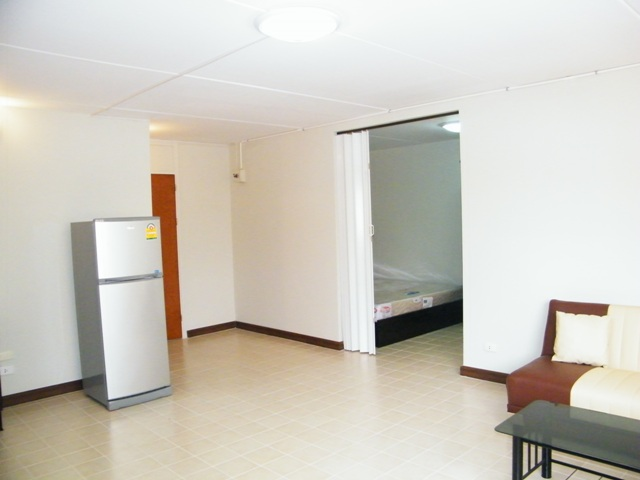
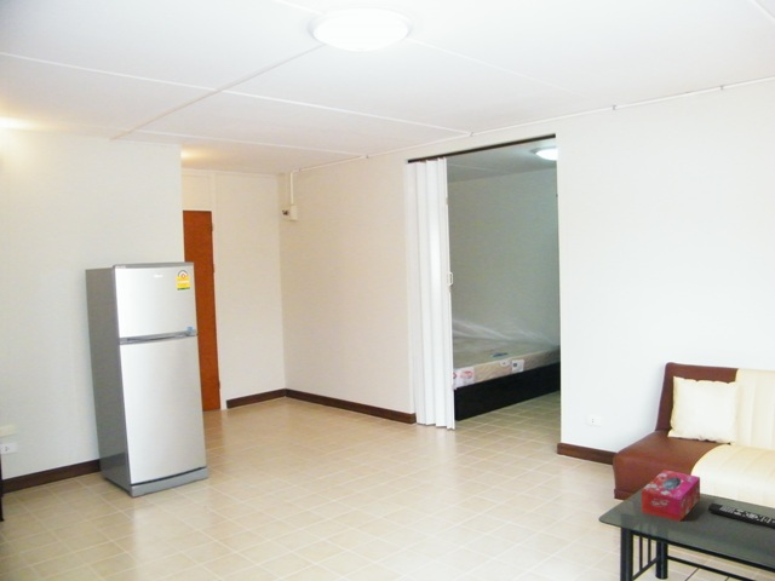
+ remote control (742, 516)
+ tissue box (671, 494)
